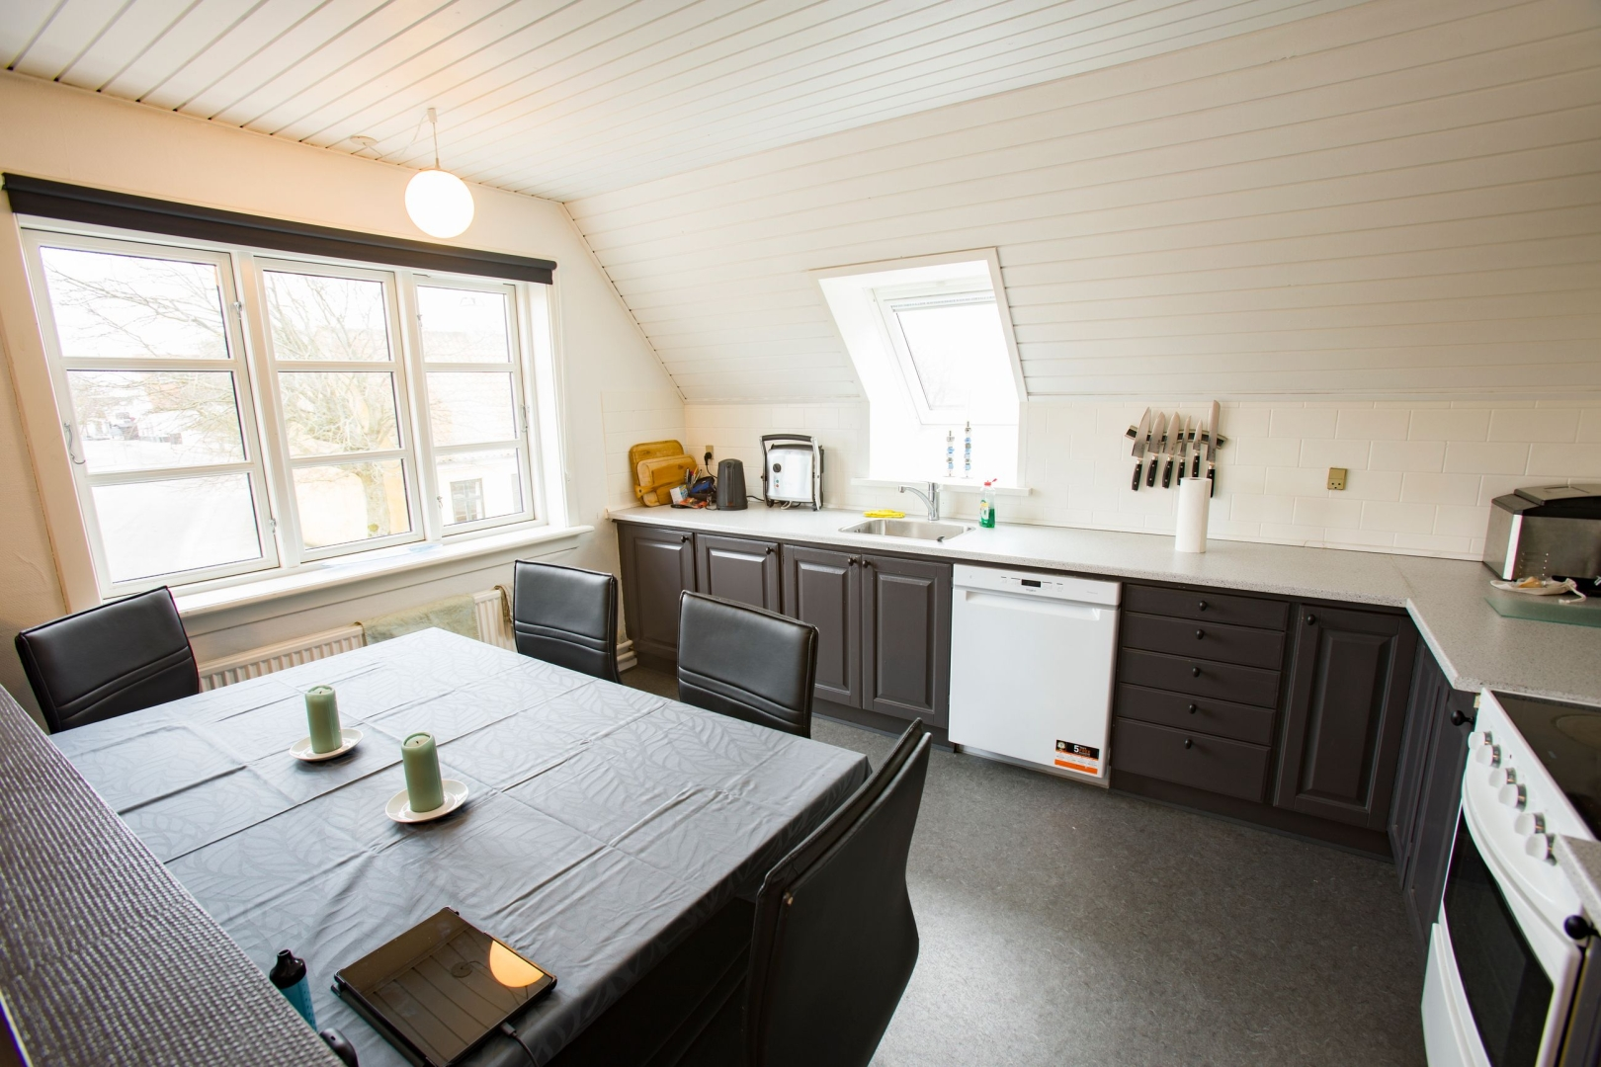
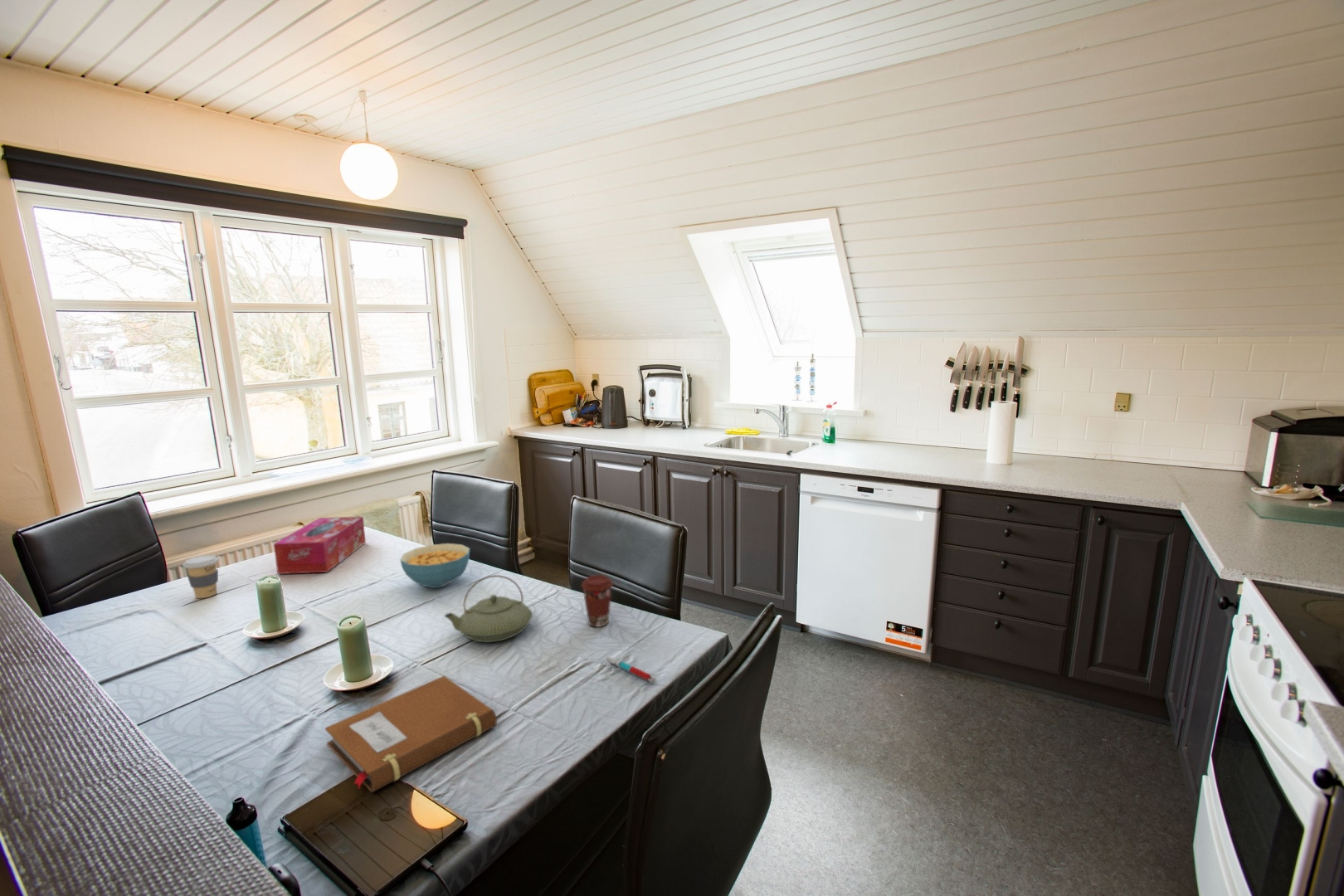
+ cereal bowl (436, 569)
+ notebook (410, 729)
+ teapot (489, 604)
+ tissue box (323, 543)
+ coffee cup (203, 577)
+ pen (629, 669)
+ coffee cup (597, 601)
